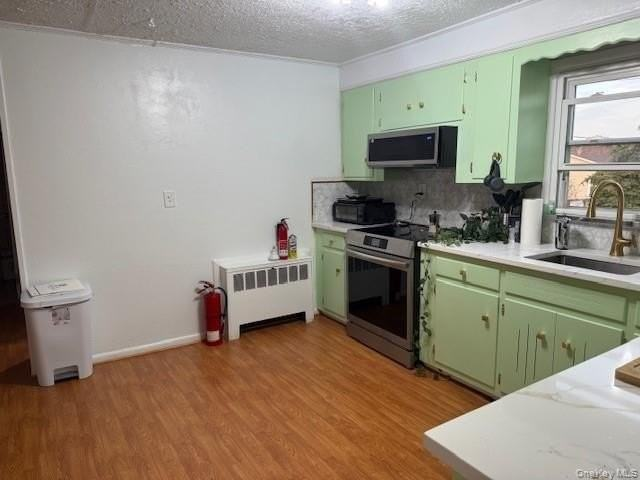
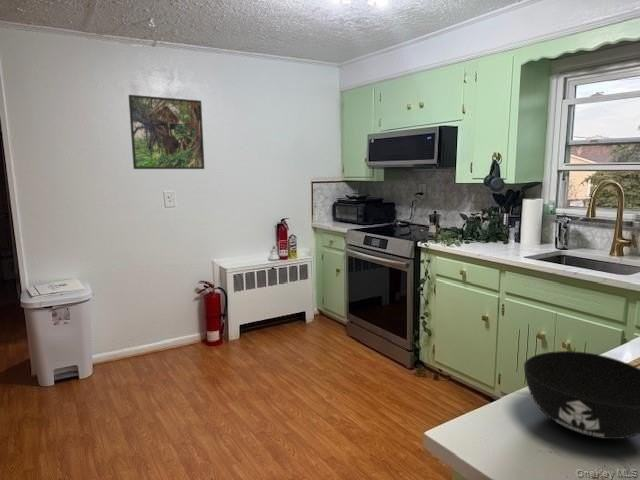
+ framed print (168, 133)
+ bowl (589, 399)
